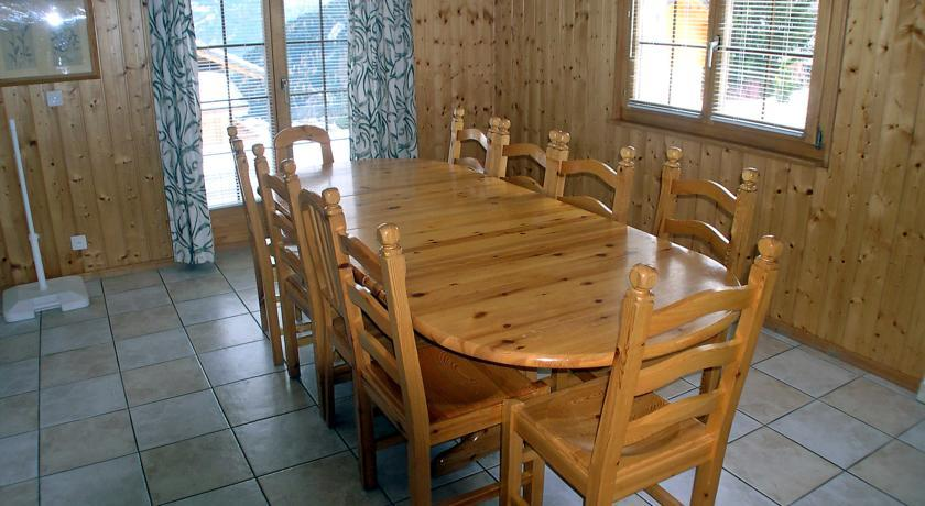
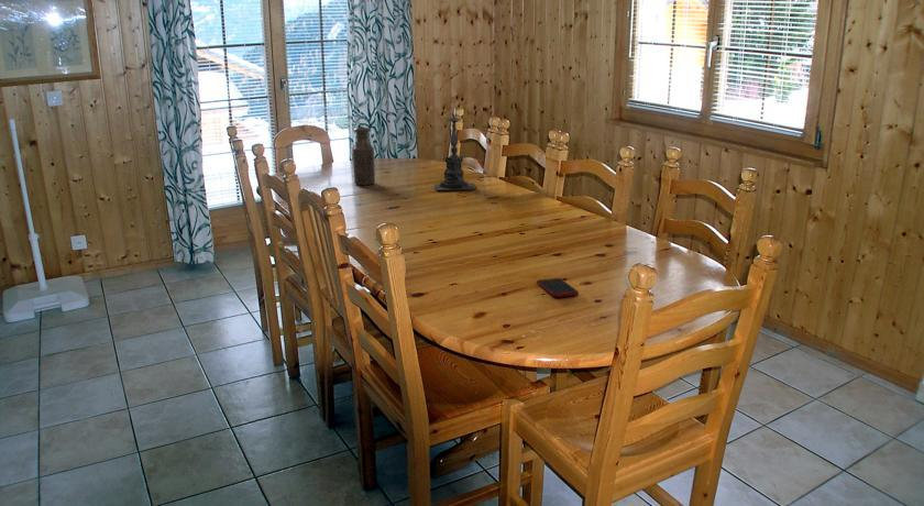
+ candle holder (454, 146)
+ bottle (363, 155)
+ cell phone (557, 287)
